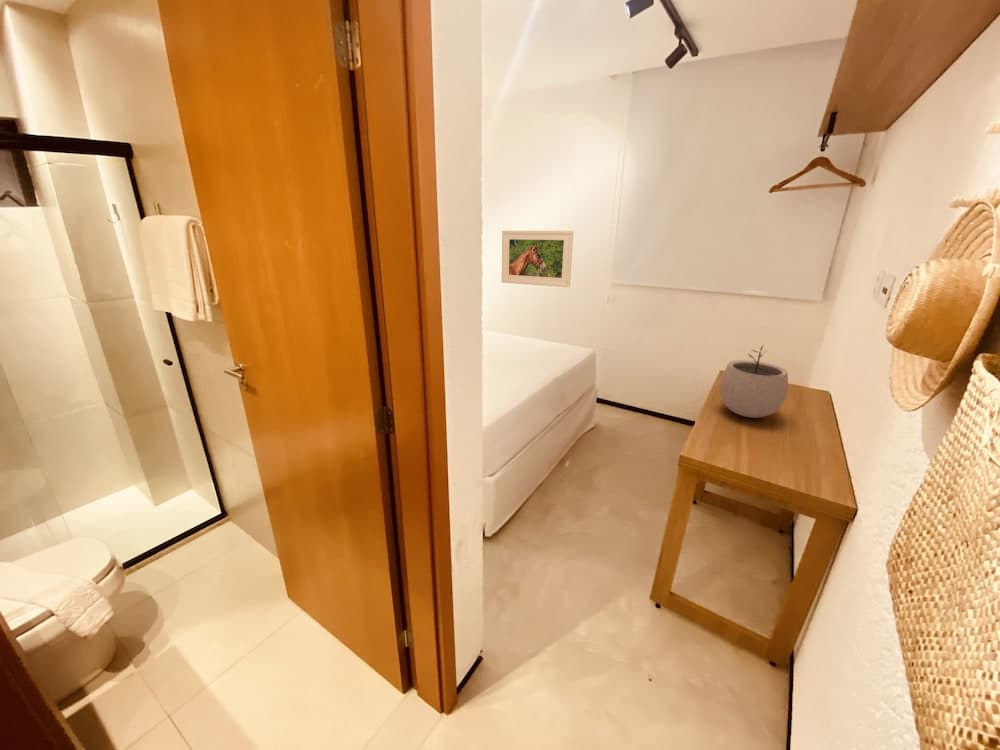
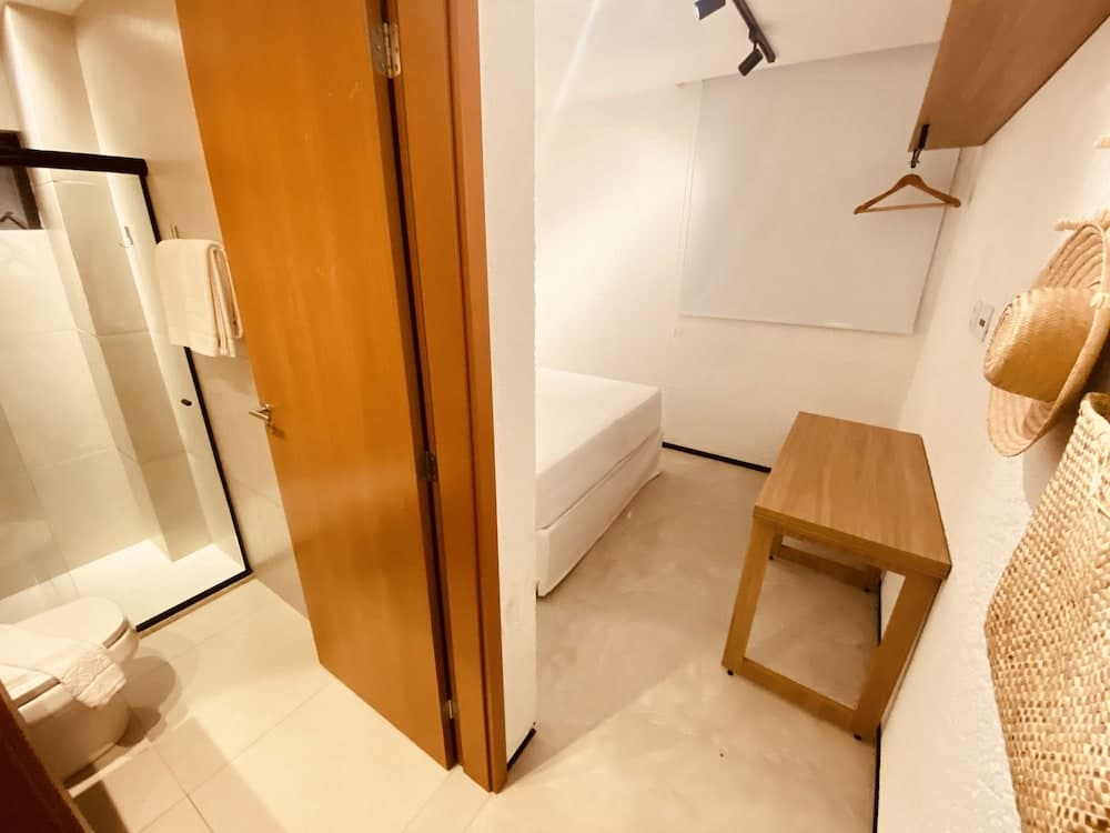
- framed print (535, 258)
- plant pot (754, 380)
